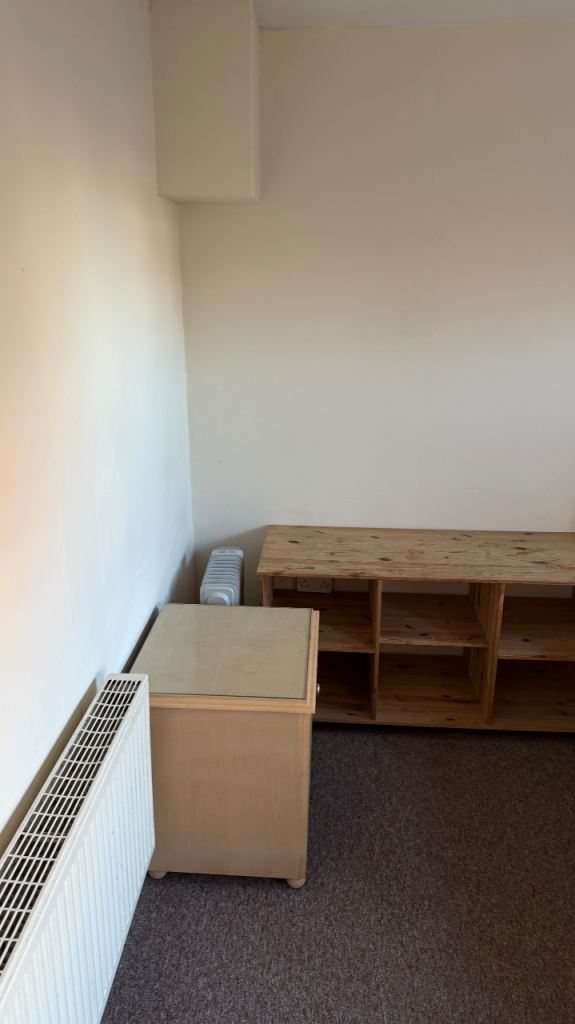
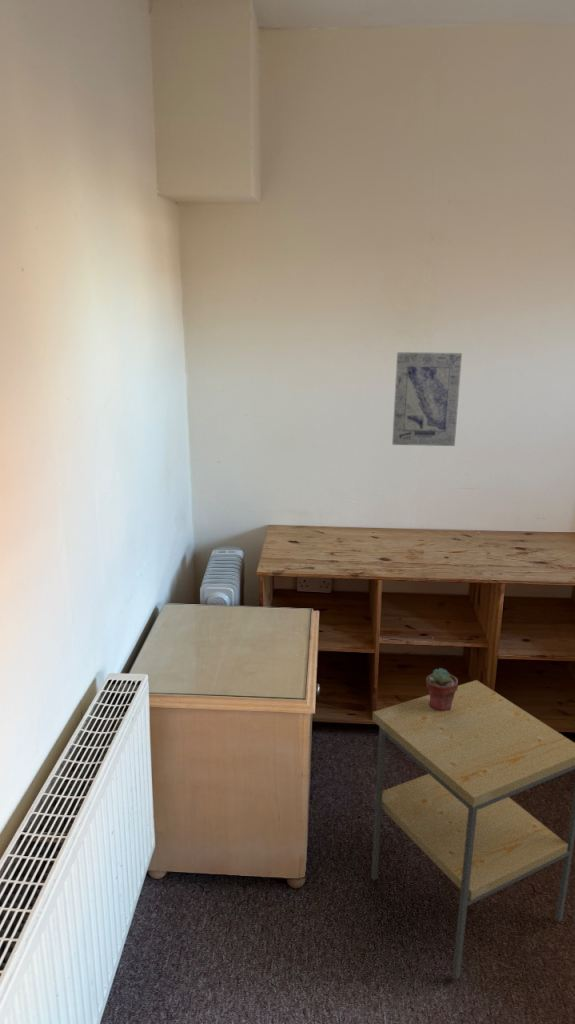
+ potted succulent (441, 686)
+ side table (467, 815)
+ wall art (426, 399)
